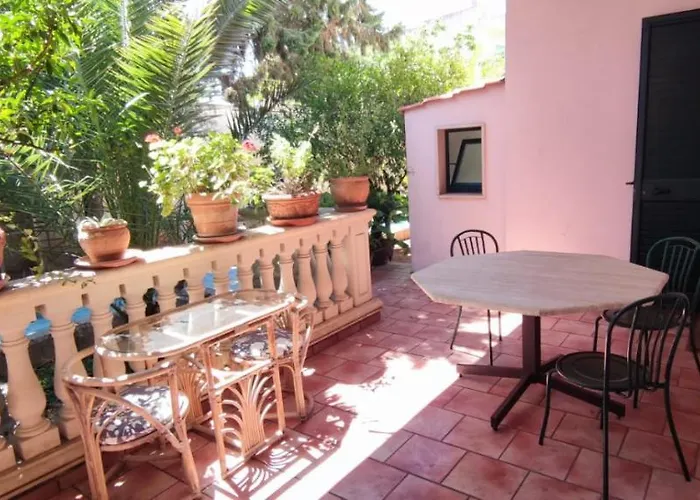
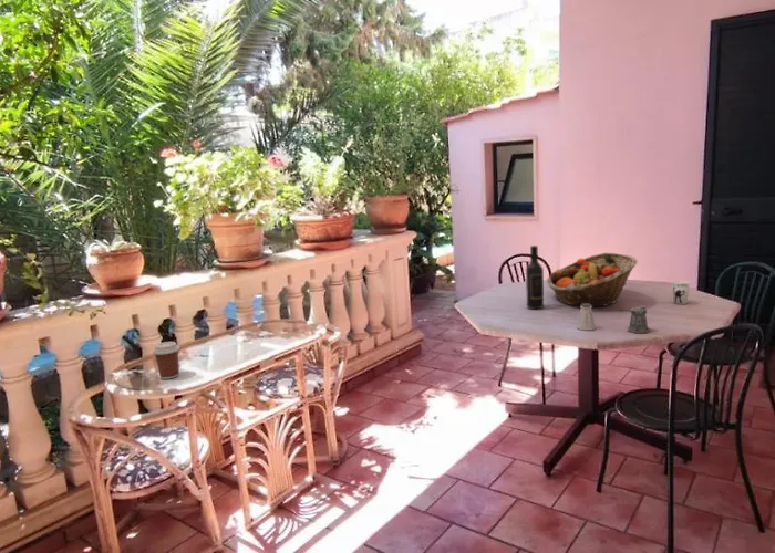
+ wine bottle (534, 276)
+ saltshaker (586, 316)
+ coffee cup (167, 359)
+ cup (680, 292)
+ pepper shaker (636, 317)
+ fruit basket (590, 278)
